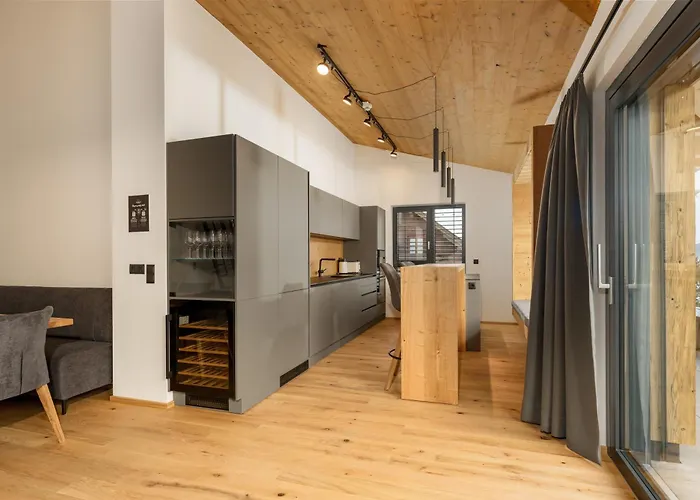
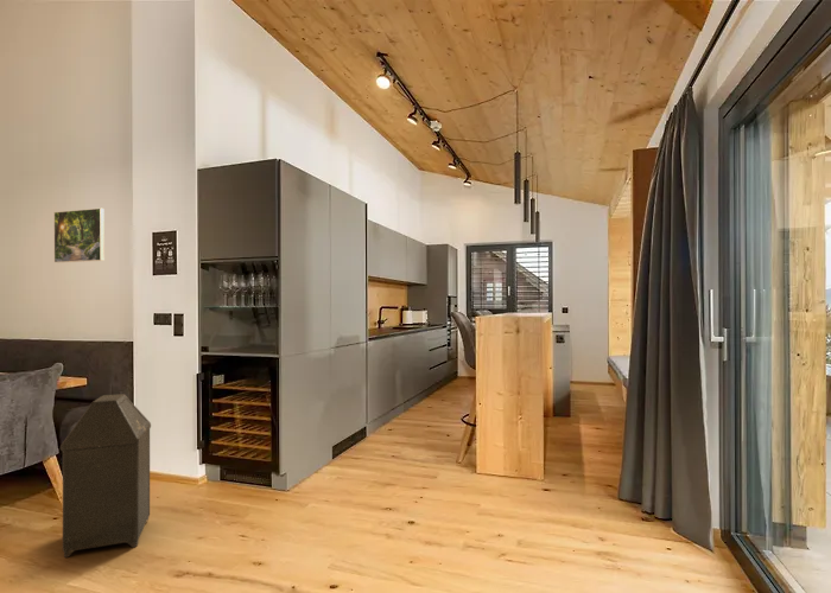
+ trash can (109, 467)
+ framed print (78, 236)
